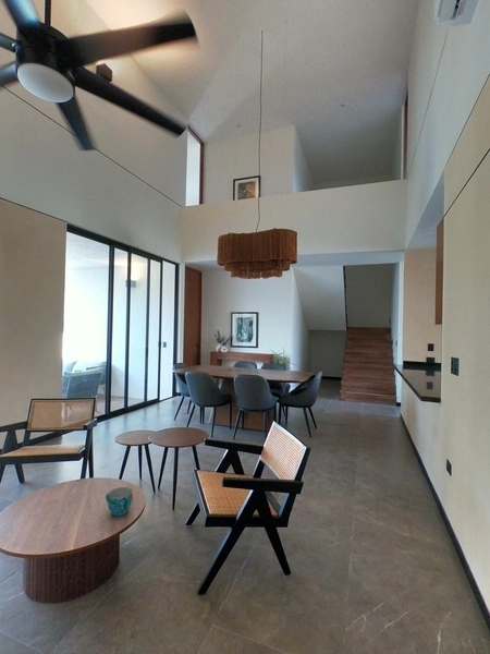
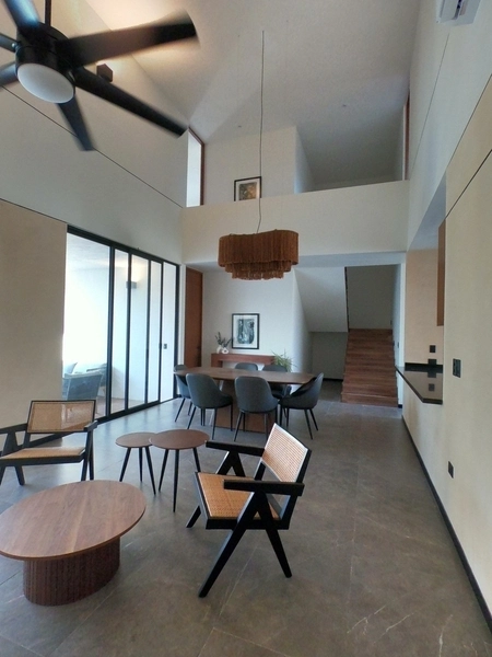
- cup (118, 501)
